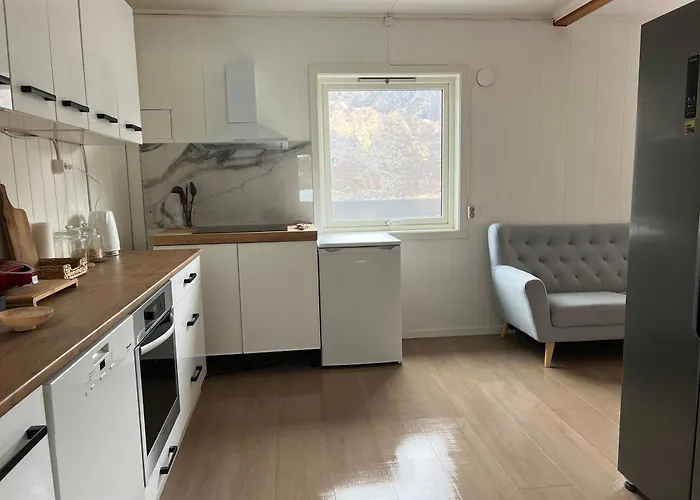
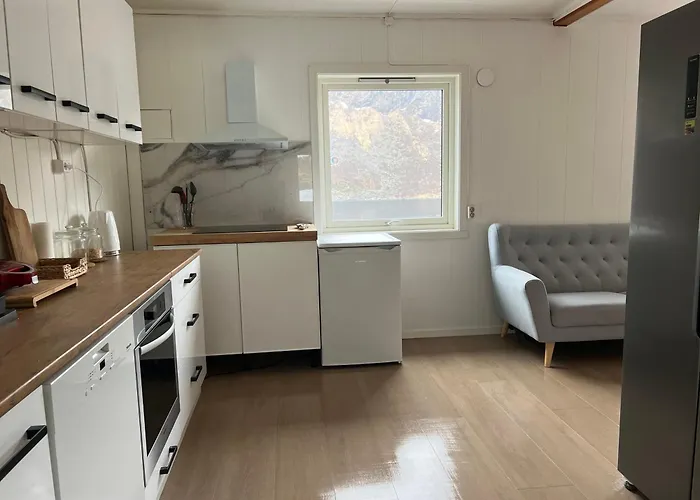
- bowl (25, 320)
